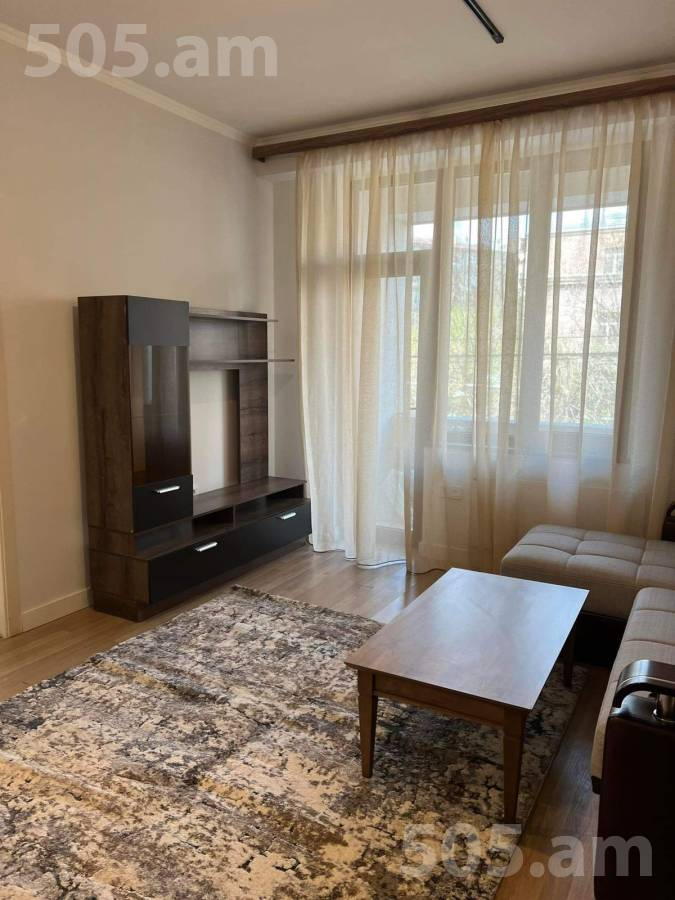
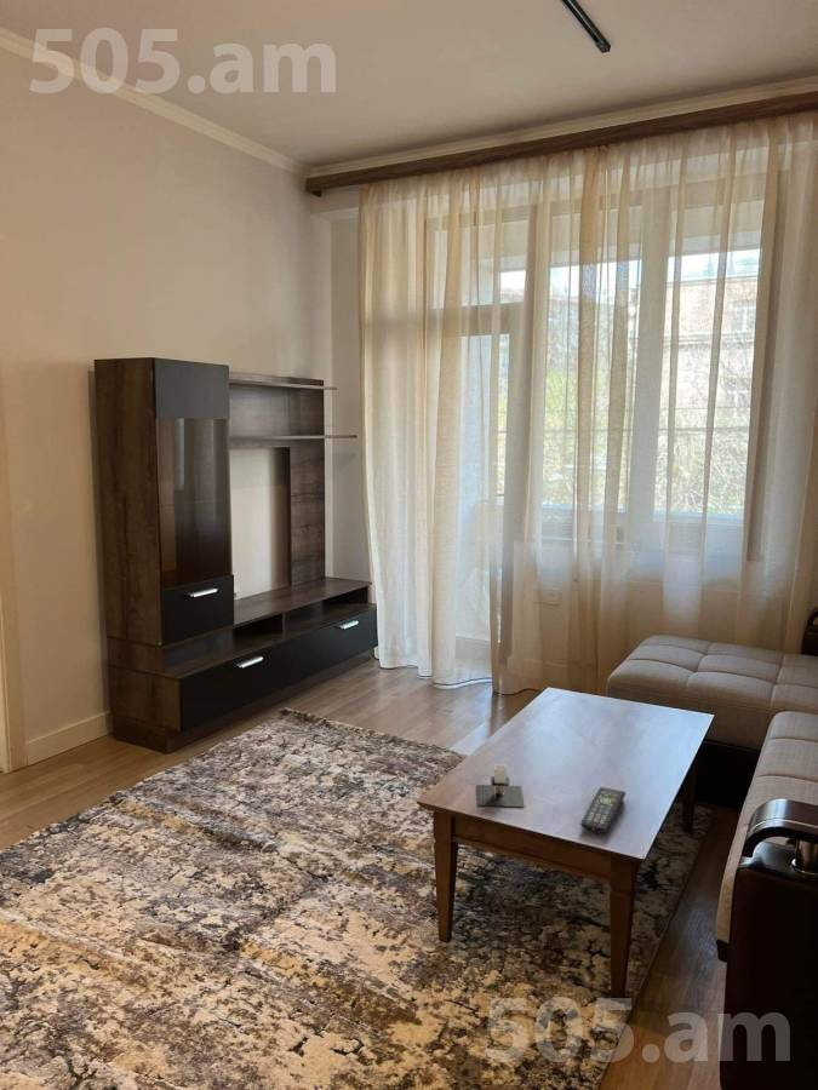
+ architectural model (499, 781)
+ remote control (604, 808)
